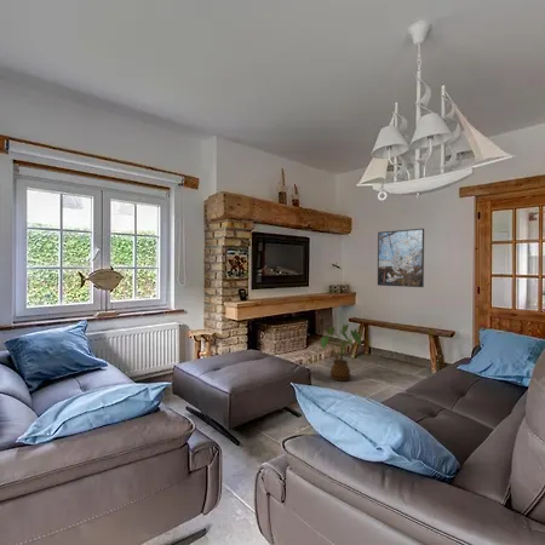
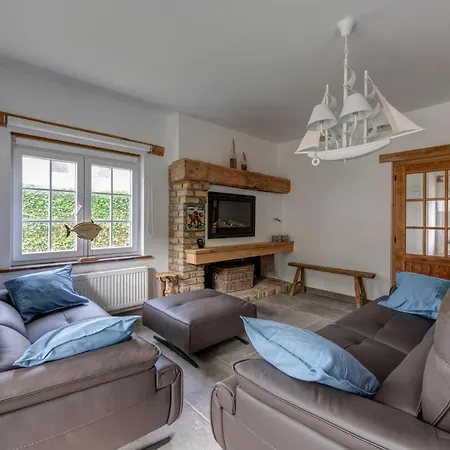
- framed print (398, 258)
- house plant (339, 352)
